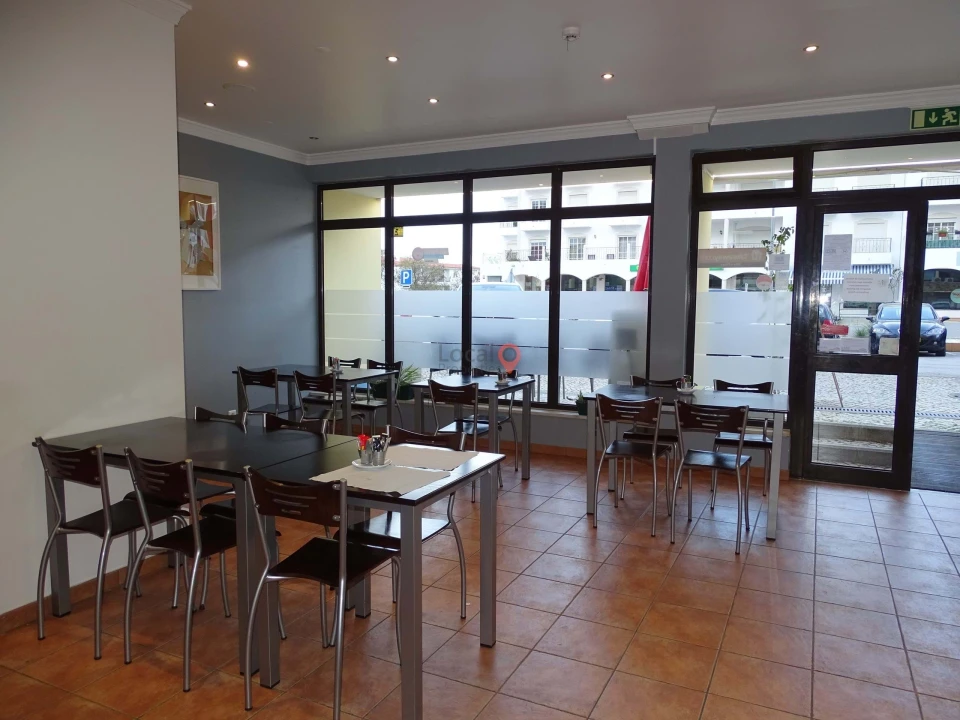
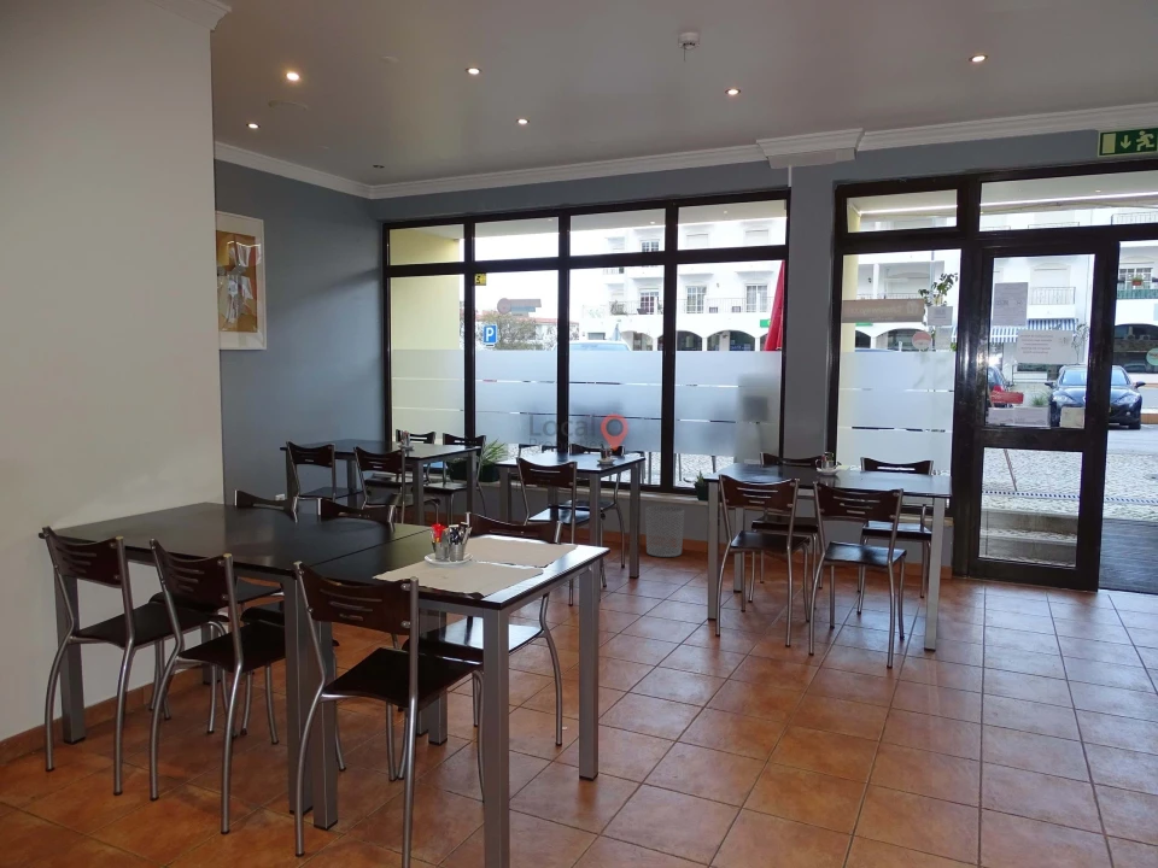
+ waste bin (665, 530)
